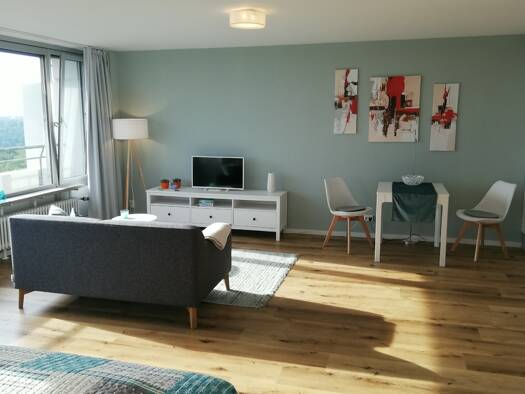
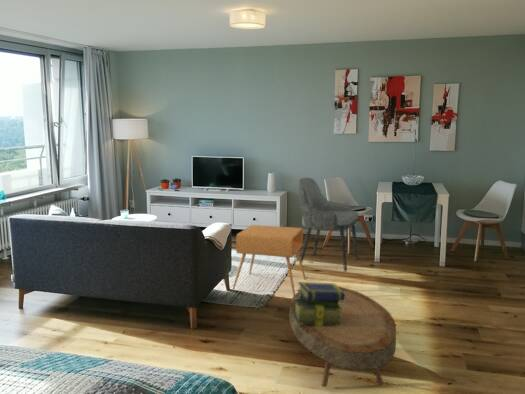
+ dining chair (326, 221)
+ stack of books (319, 302)
+ coffee table (340, 335)
+ side table (270, 255)
